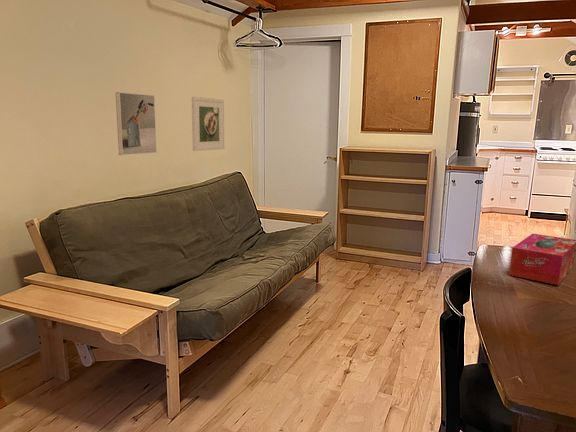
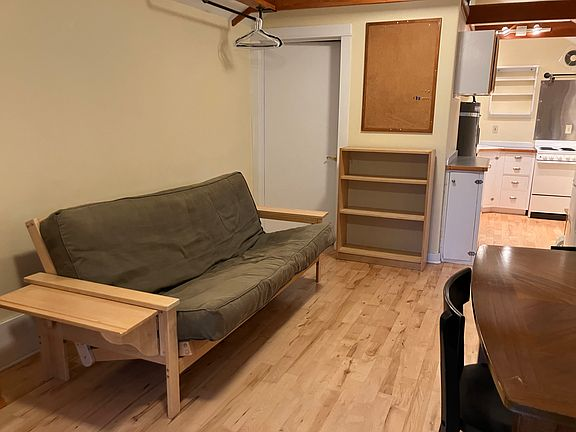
- tissue box (544, 256)
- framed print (208, 124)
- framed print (137, 124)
